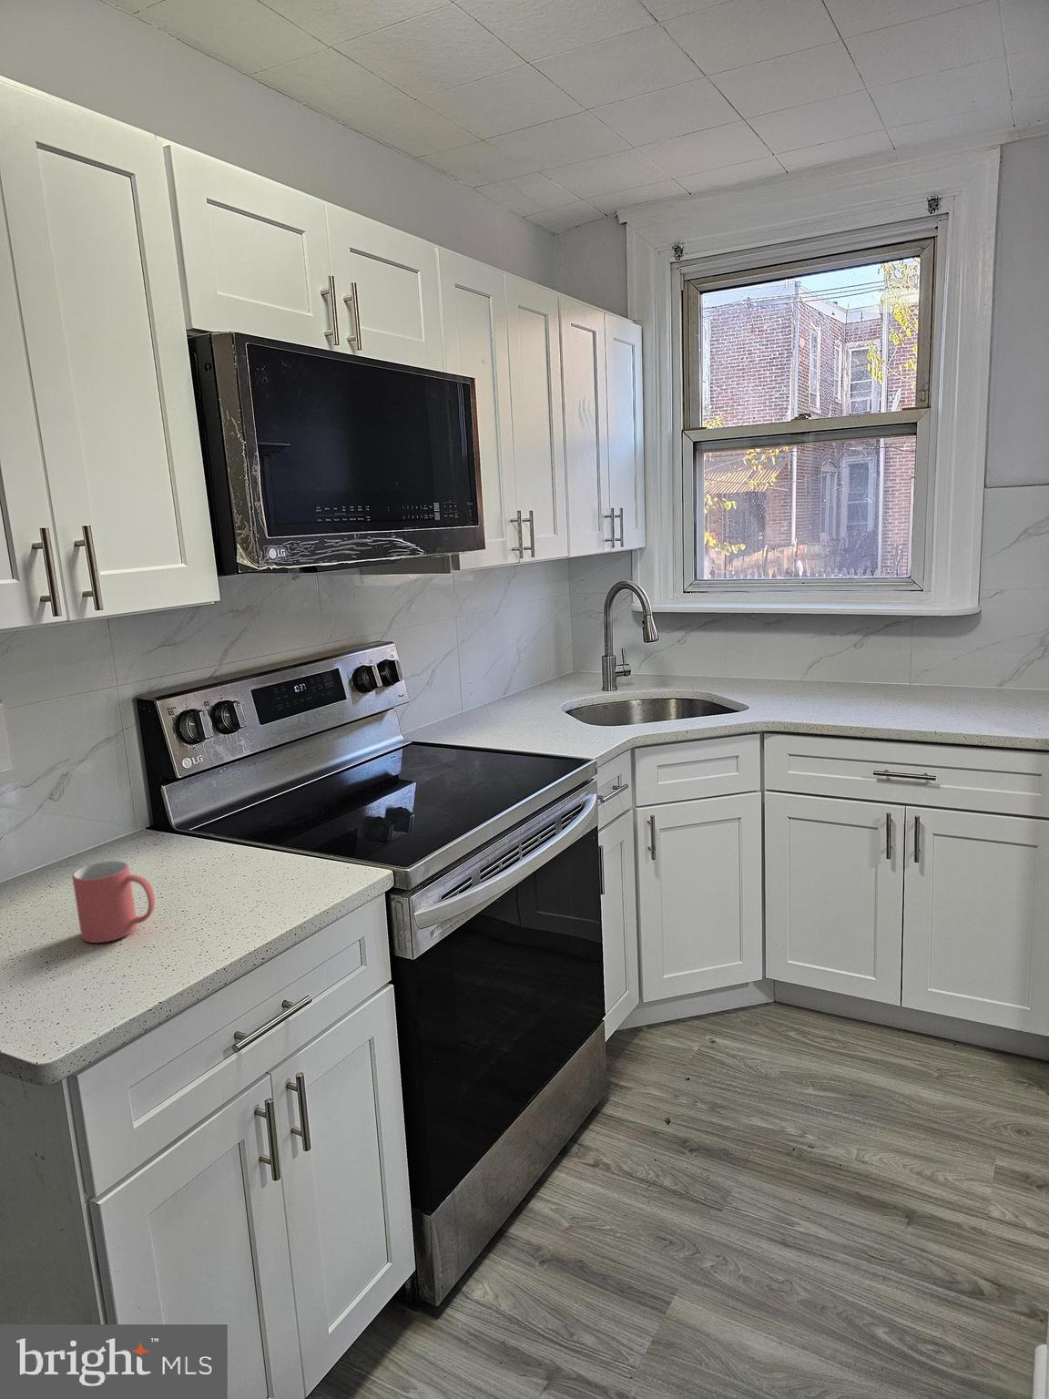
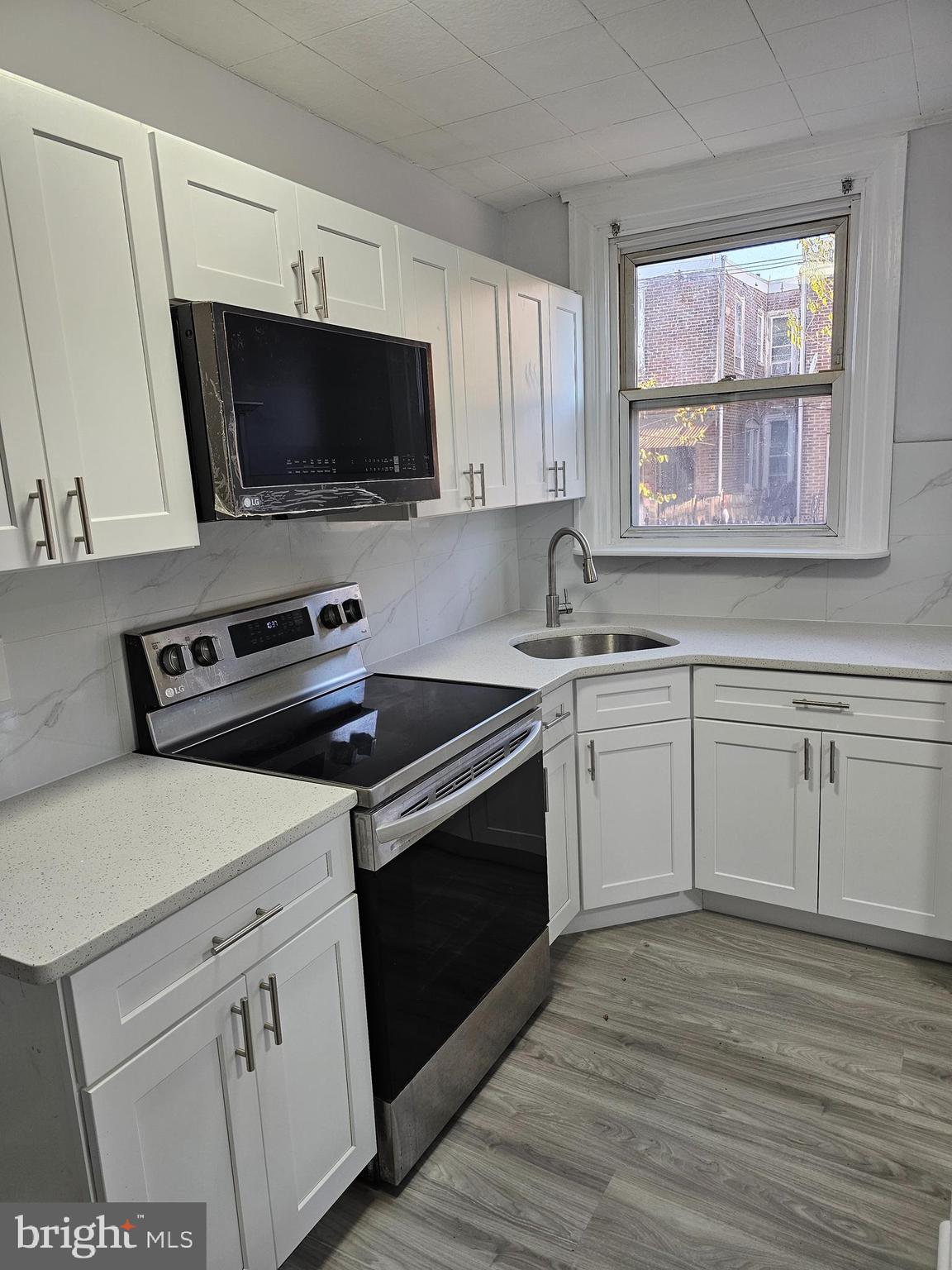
- mug (117, 901)
